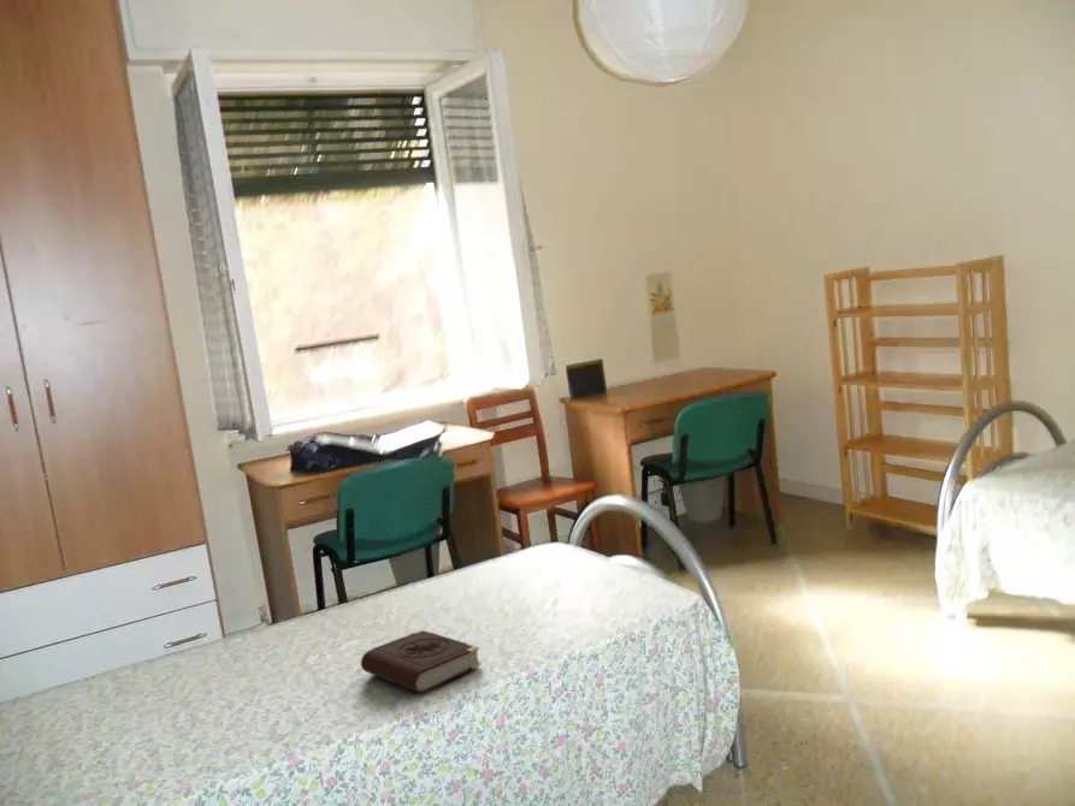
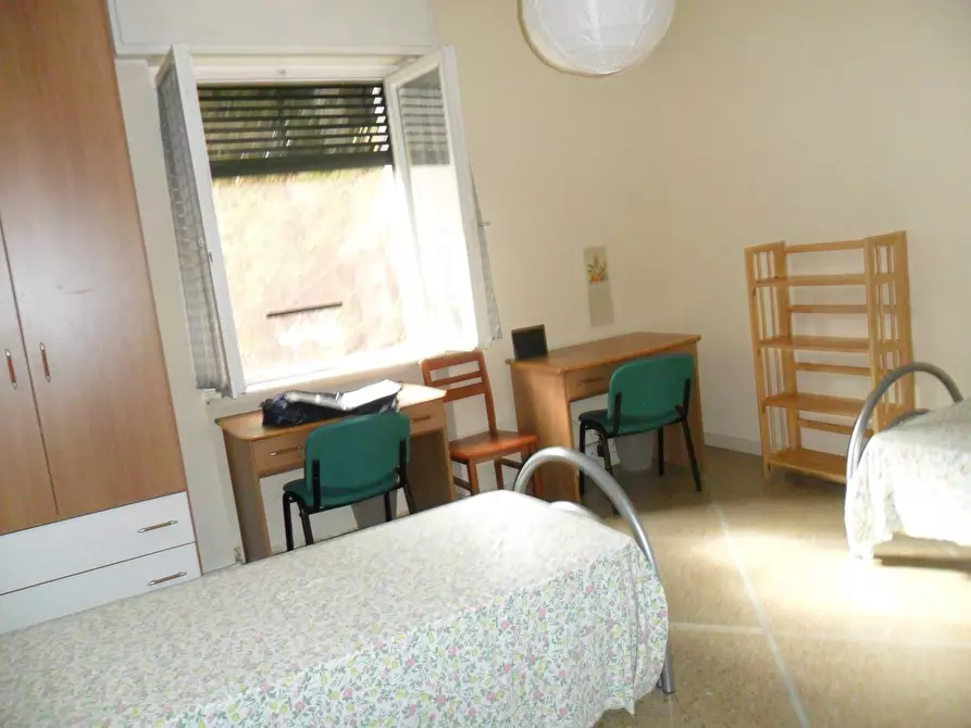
- book (419, 659)
